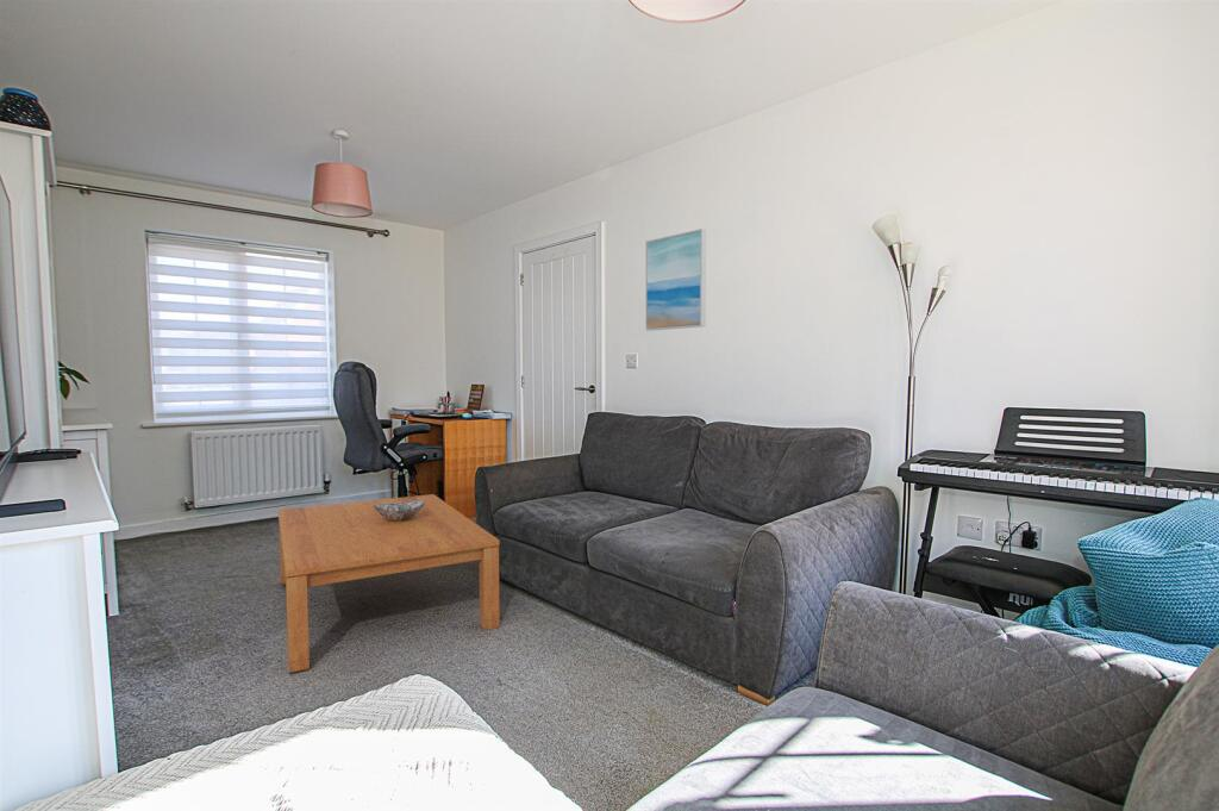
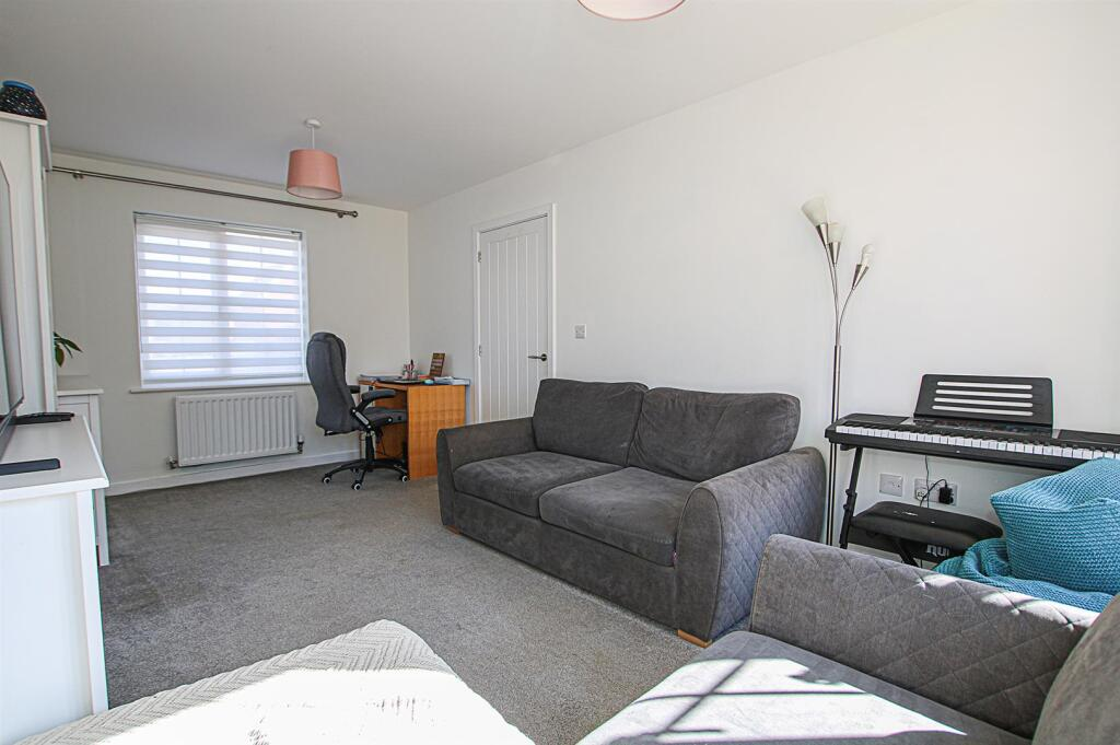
- coffee table (377, 562)
- decorative bowl (399, 511)
- wall art (674, 282)
